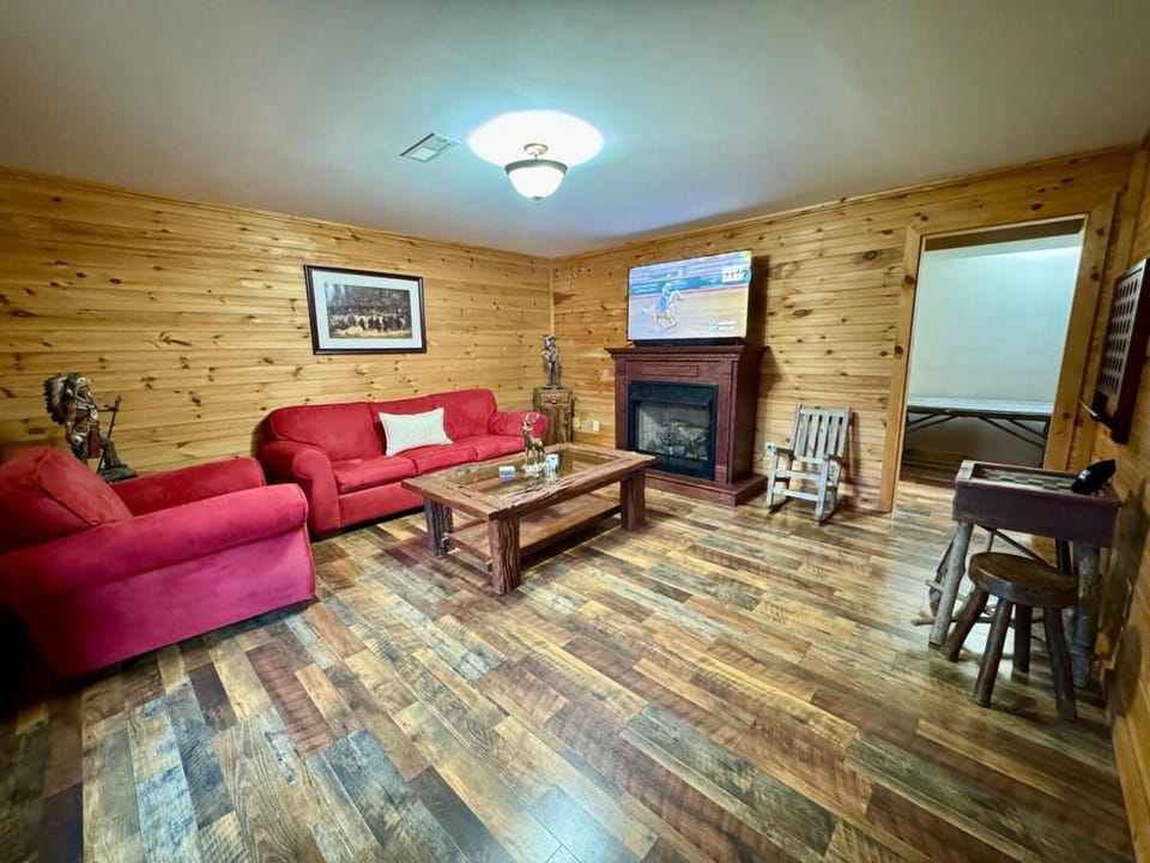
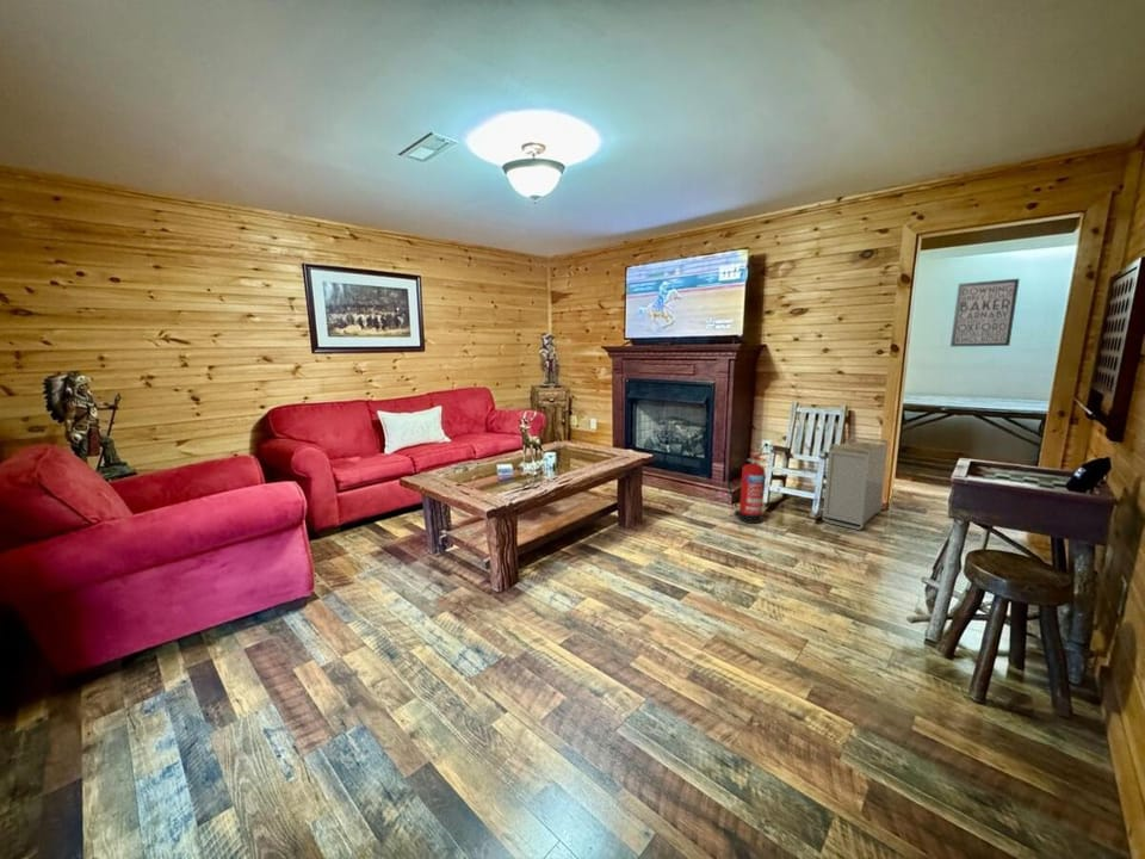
+ fire extinguisher (747, 486)
+ wall art (983, 314)
+ storage bin (855, 480)
